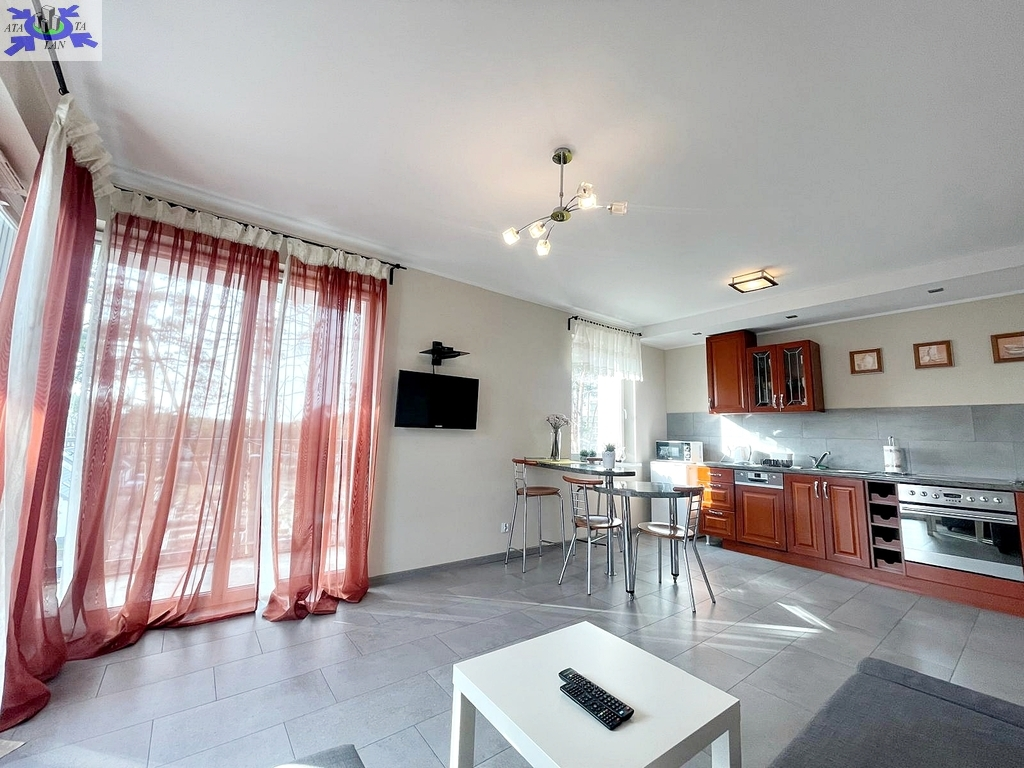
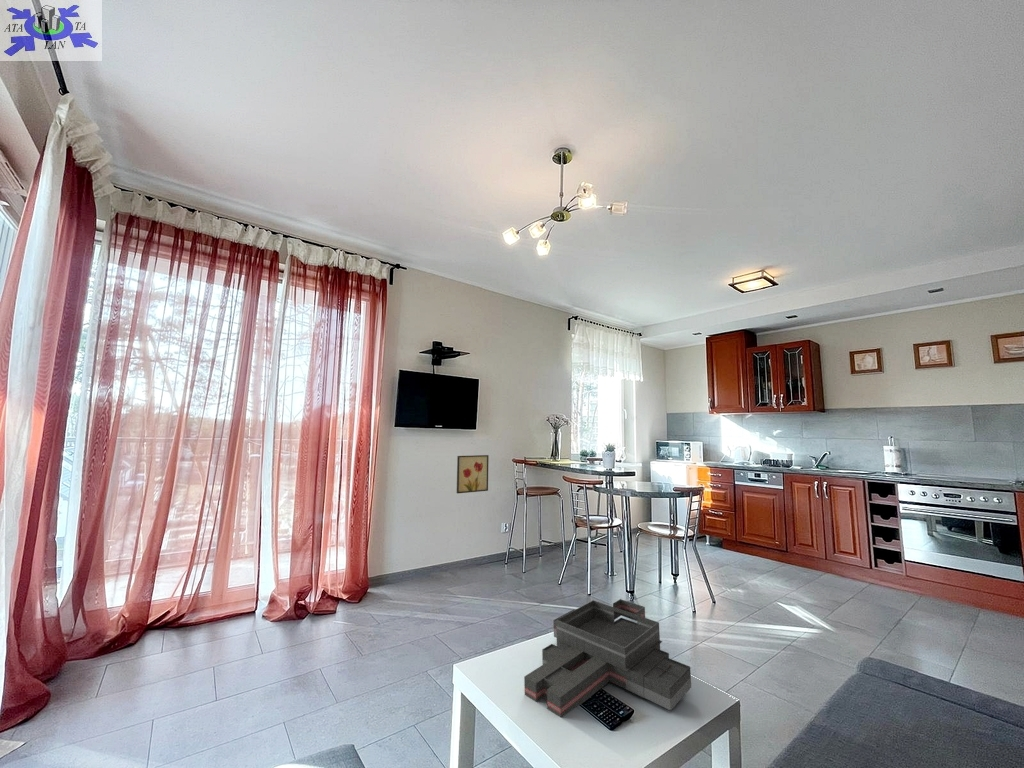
+ decorative tray (598, 650)
+ wall art (472, 473)
